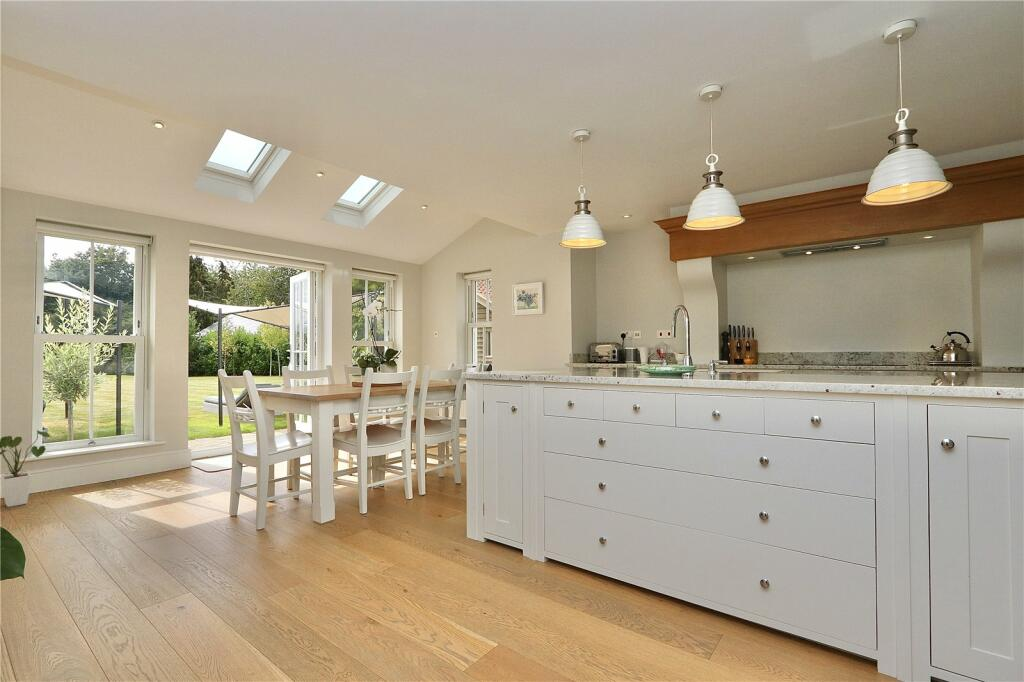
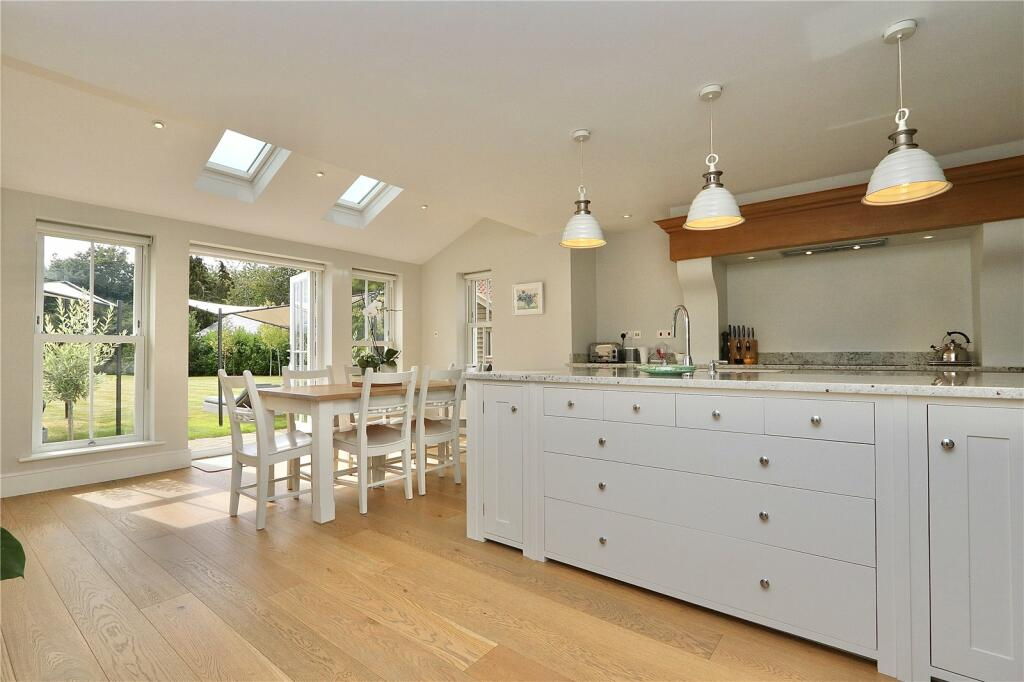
- house plant (21, 467)
